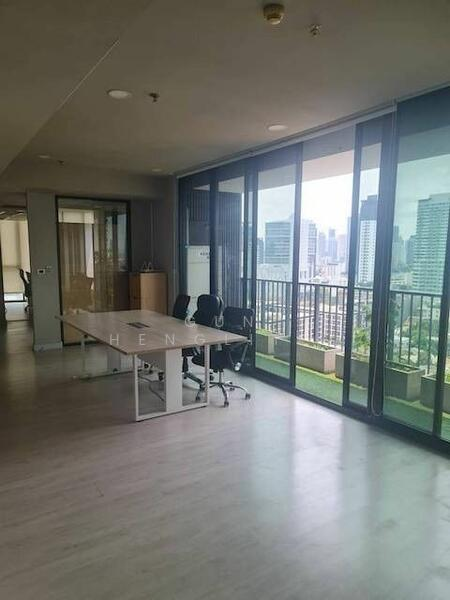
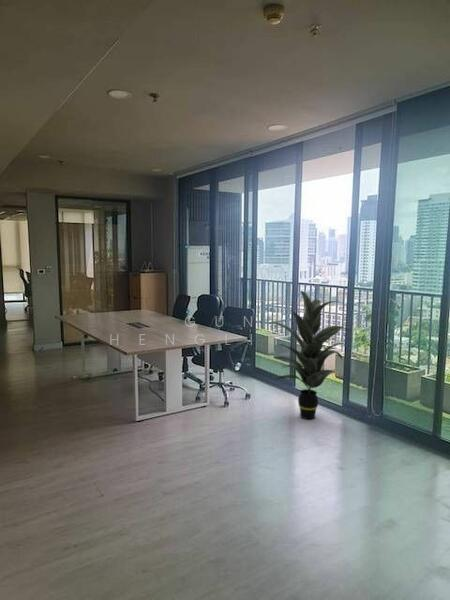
+ indoor plant (308, 354)
